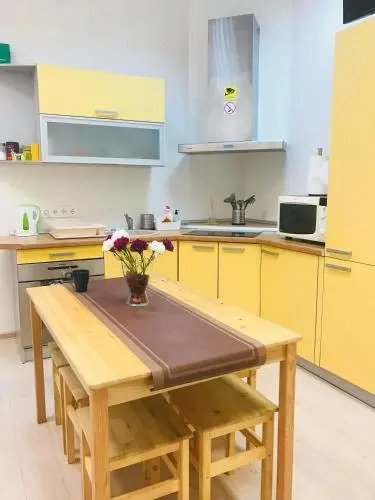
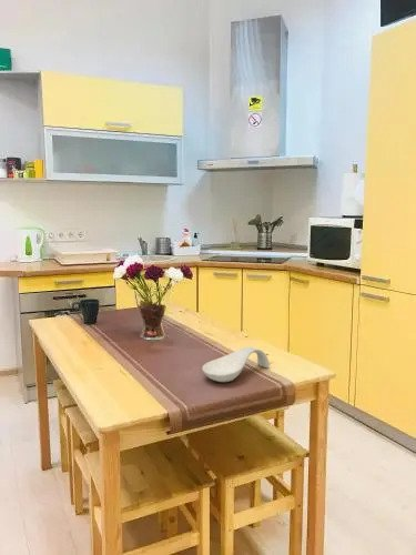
+ spoon rest (236, 363)
